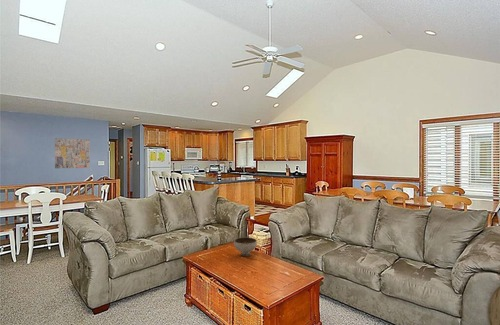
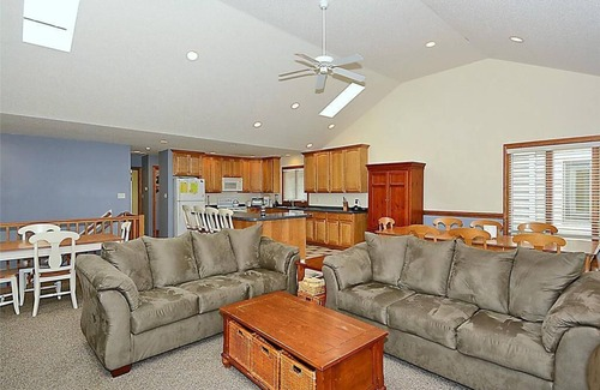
- wall art (72, 153)
- bowl (245, 247)
